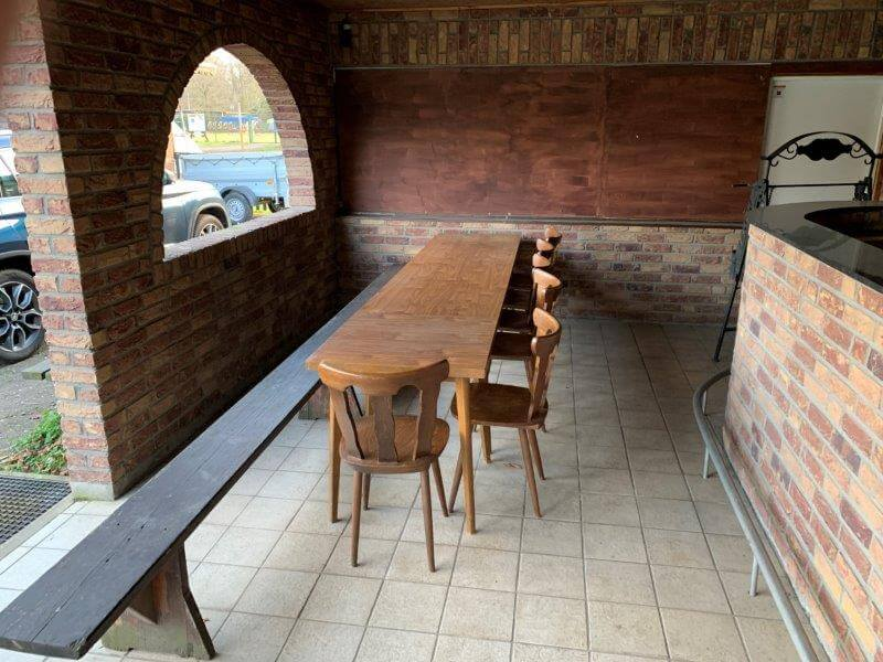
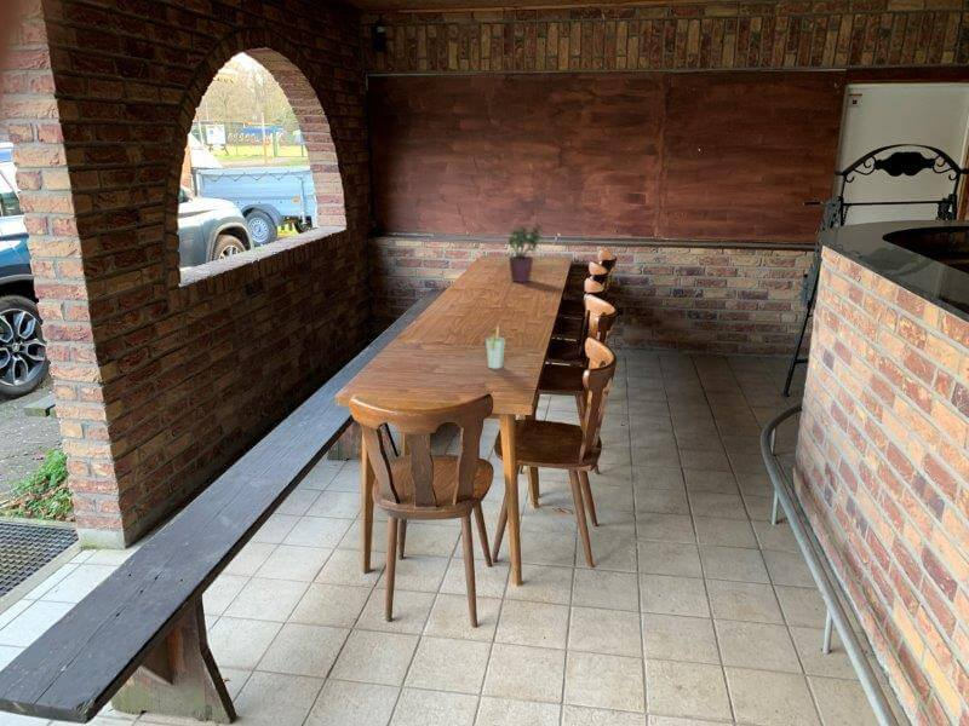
+ cup (494, 348)
+ potted plant (521, 252)
